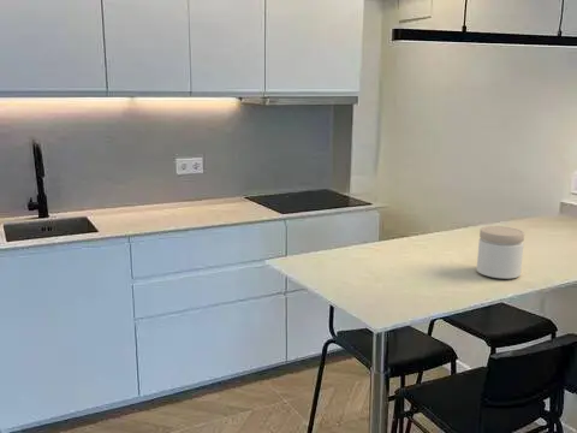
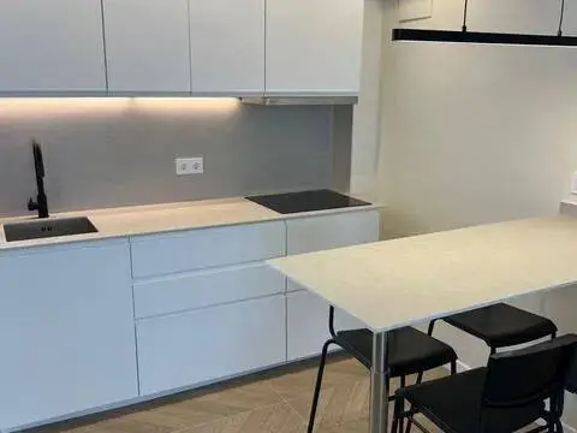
- jar (500, 251)
